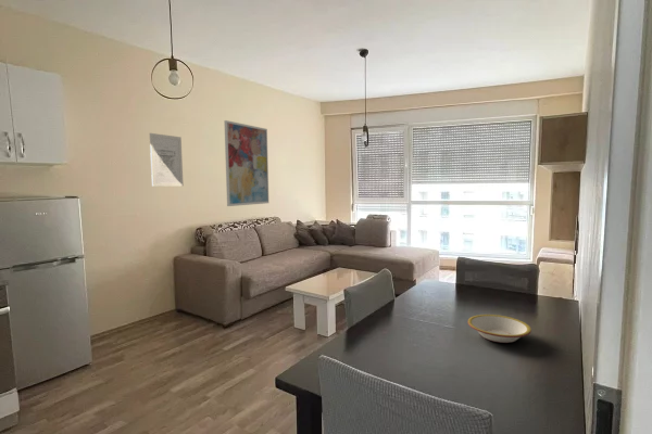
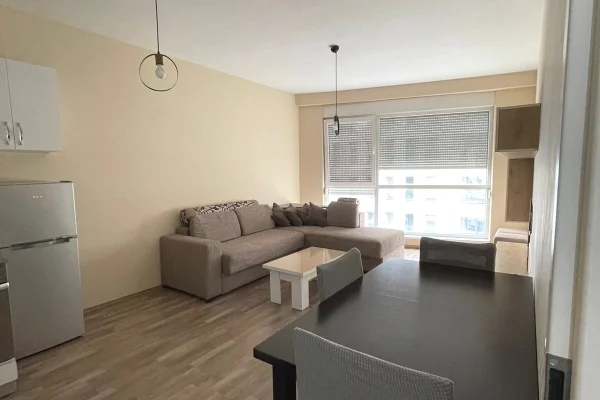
- wall art (166, 161)
- bowl (498, 330)
- wall art (248, 165)
